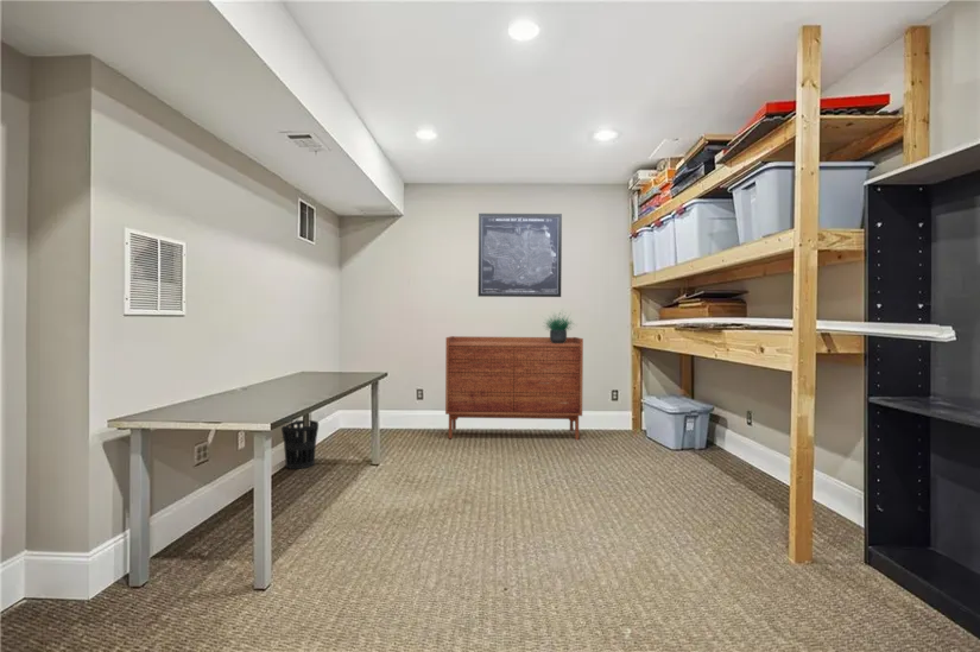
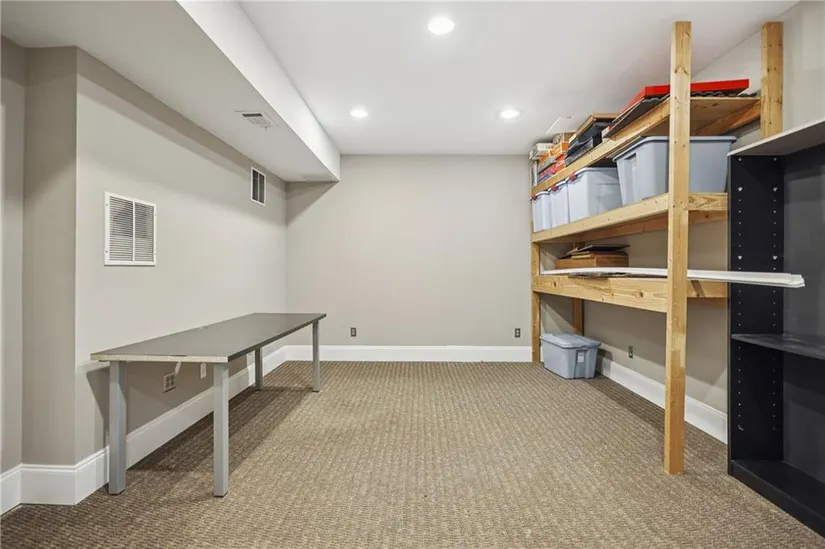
- wastebasket (299, 444)
- potted plant (558, 323)
- sideboard (513, 385)
- wall art (519, 254)
